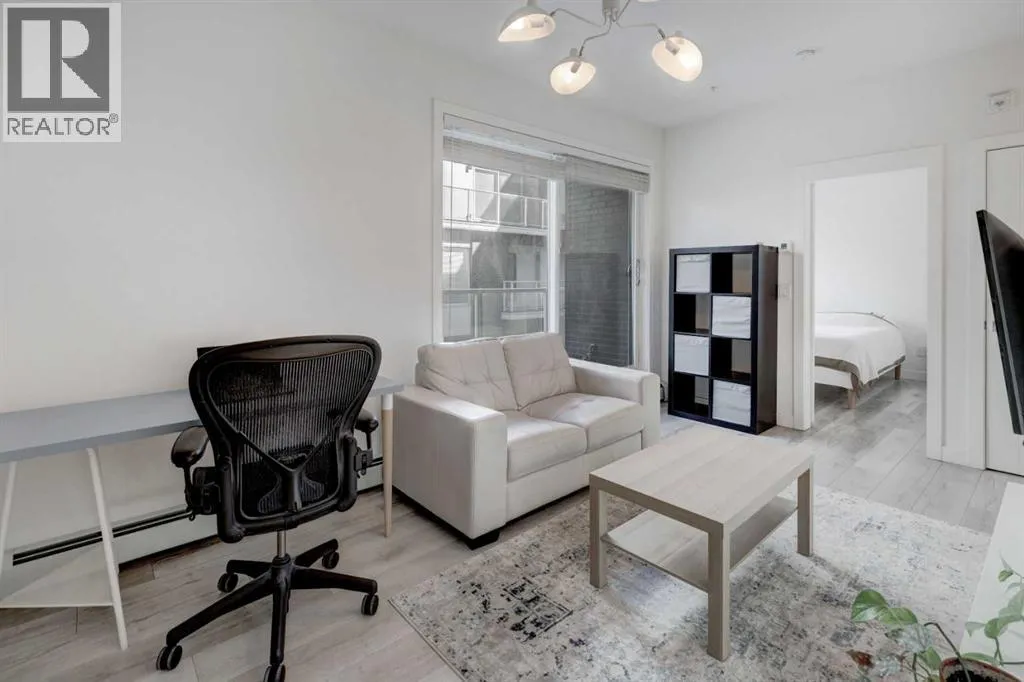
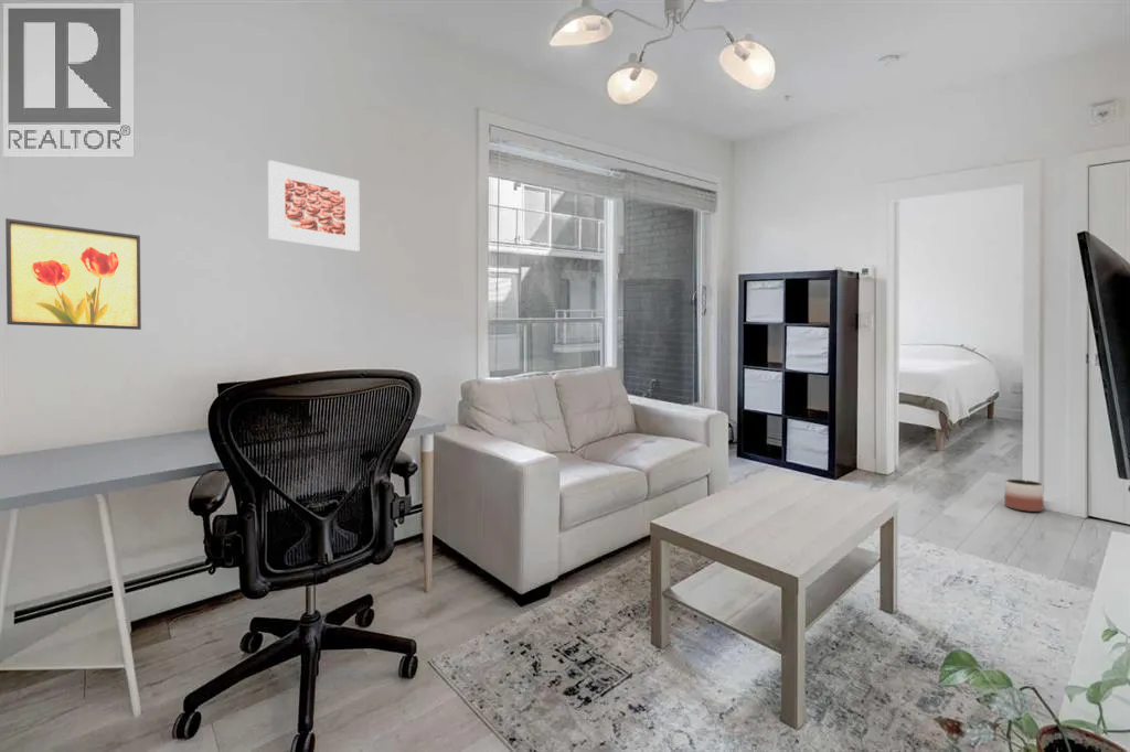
+ planter (1023, 495)
+ wall art (77, 278)
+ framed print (316, 207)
